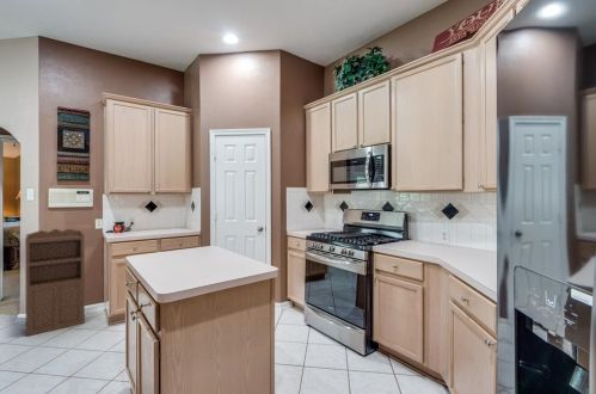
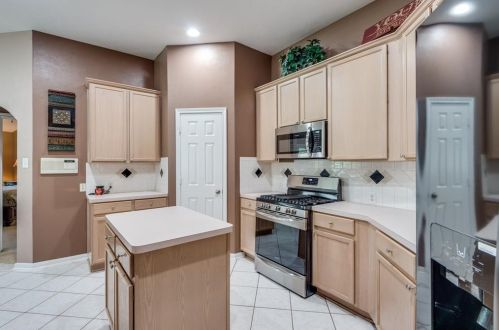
- storage cabinet (55, 277)
